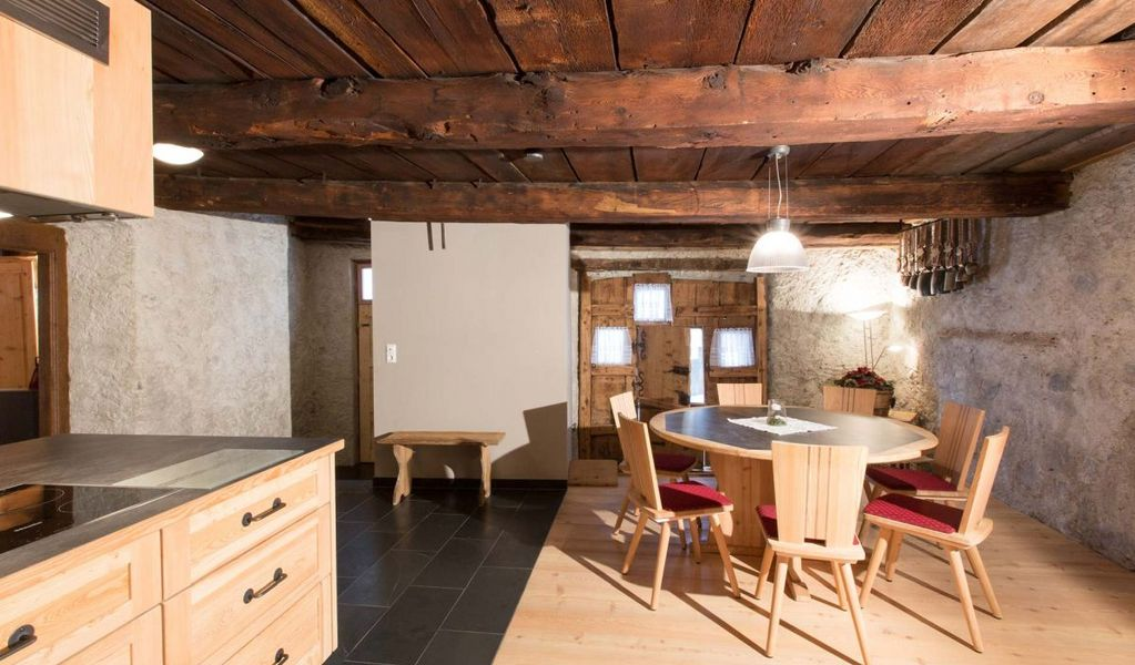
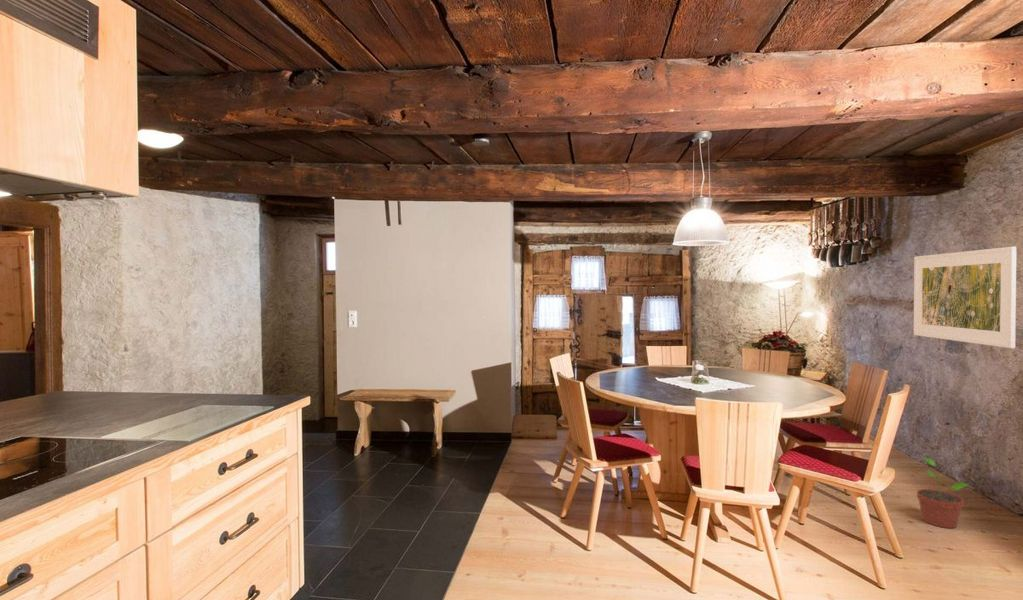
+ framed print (958, 296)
+ potted plant (939, 491)
